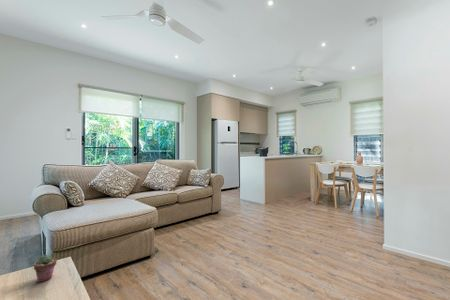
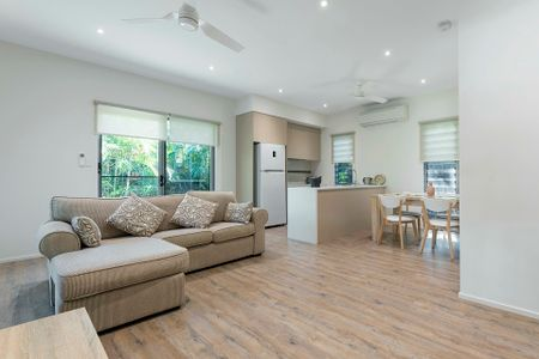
- potted succulent (45, 266)
